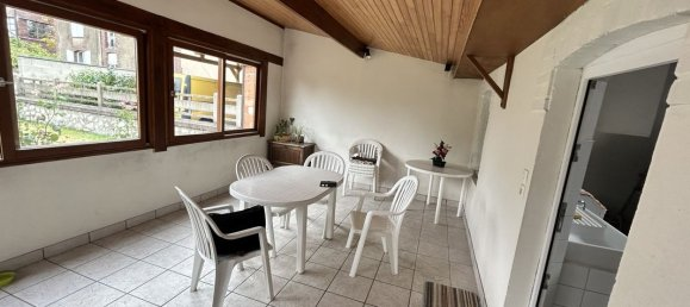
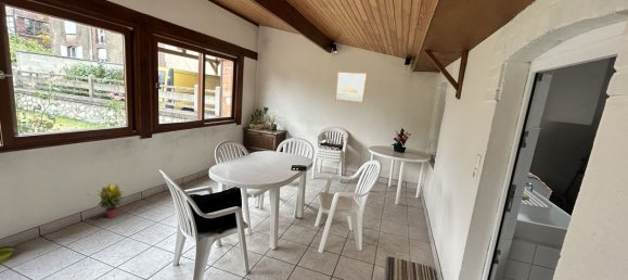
+ wall art (350, 87)
+ potted plant (112, 200)
